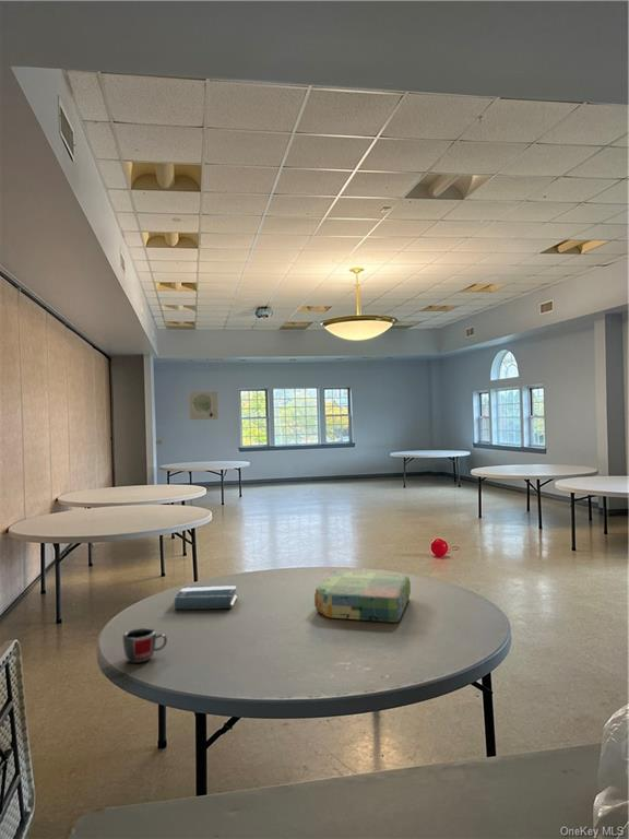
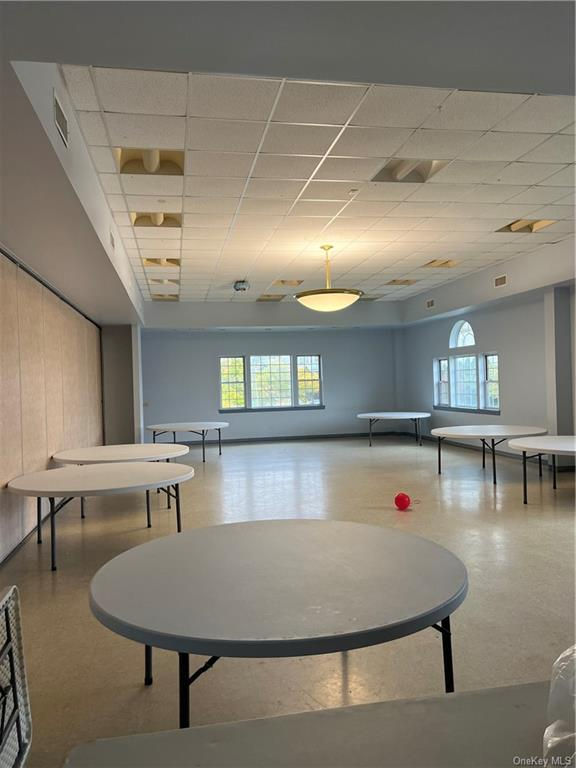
- board game (363, 594)
- hardback book (206, 596)
- mug (145, 645)
- wall art (203, 405)
